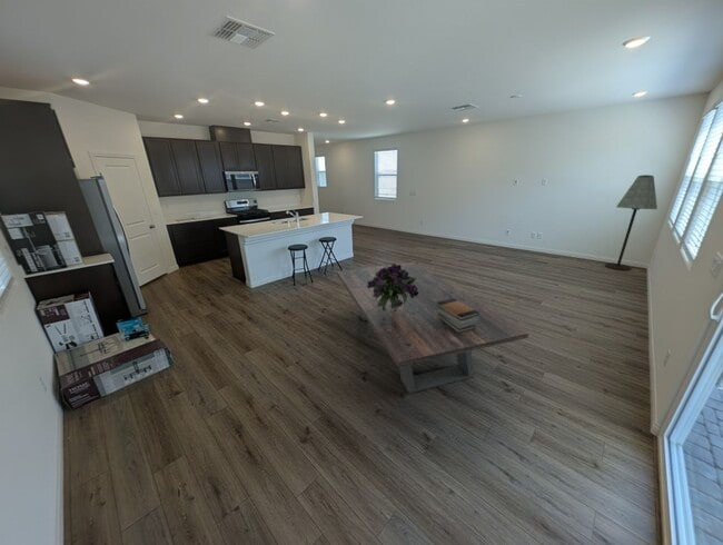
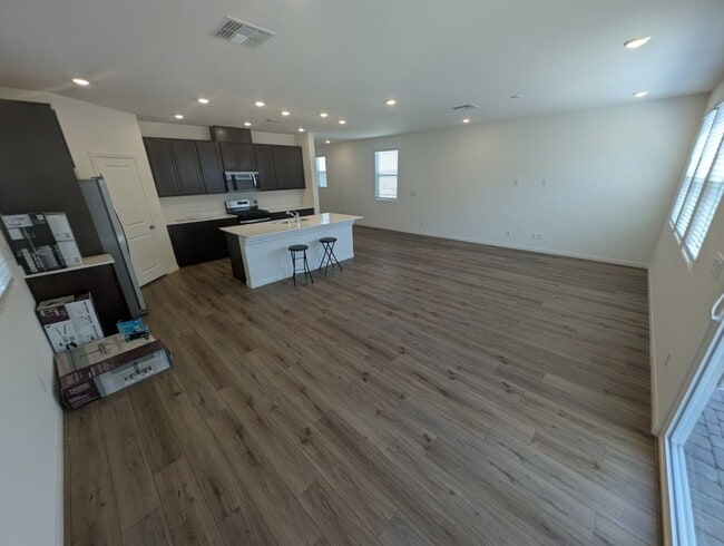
- book stack (456, 314)
- dining table (407, 317)
- floor lamp (631, 224)
- bouquet (394, 287)
